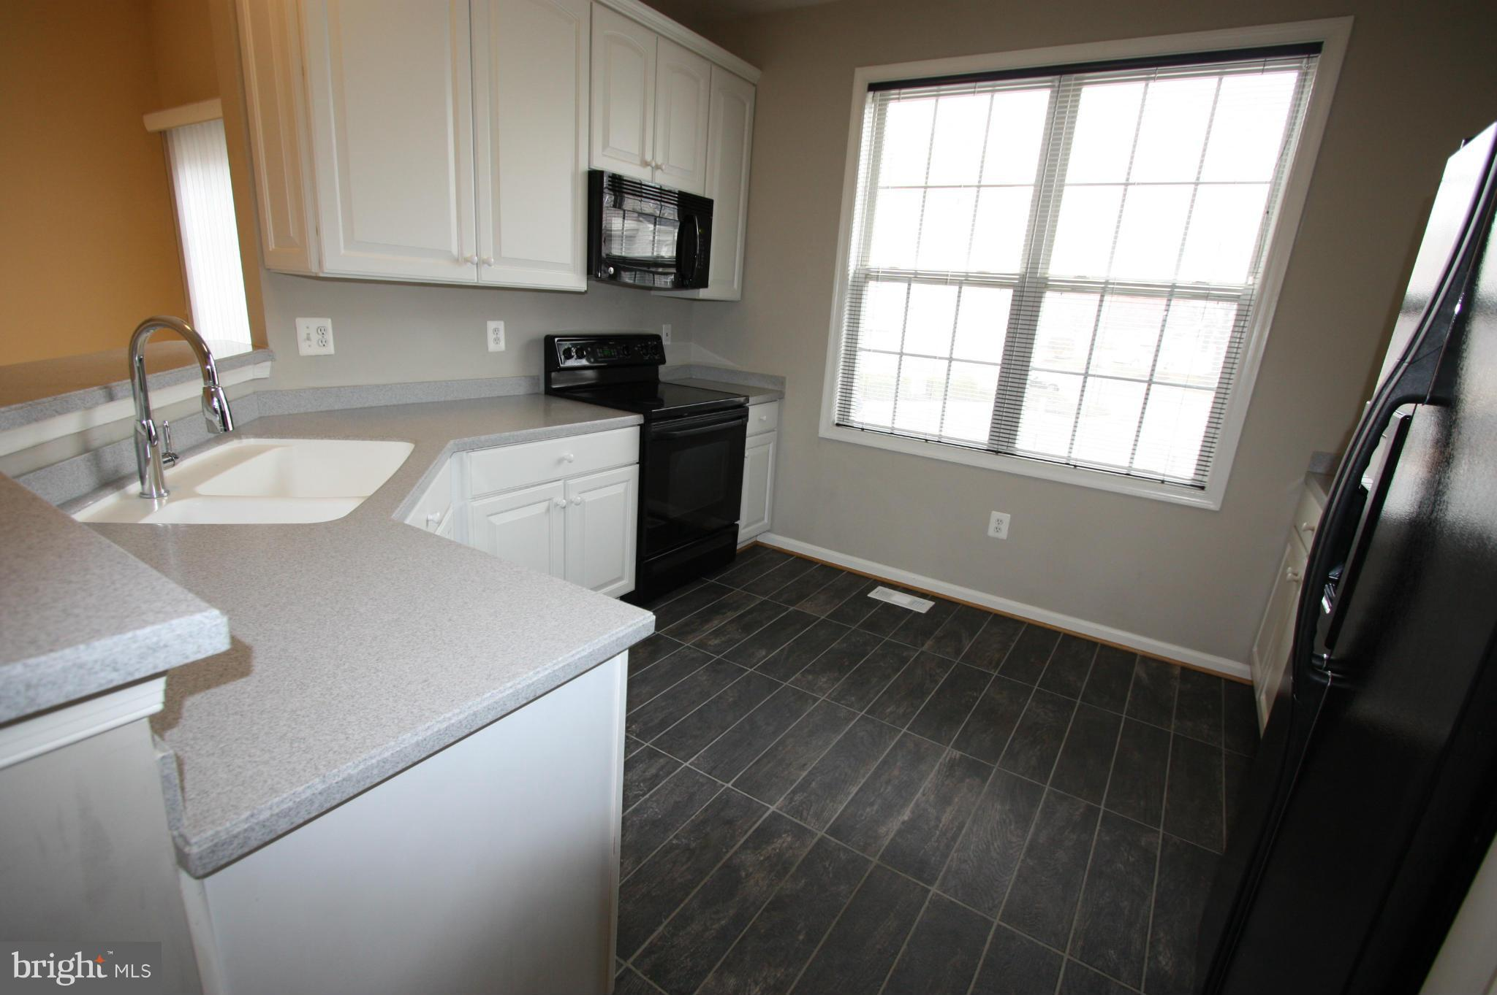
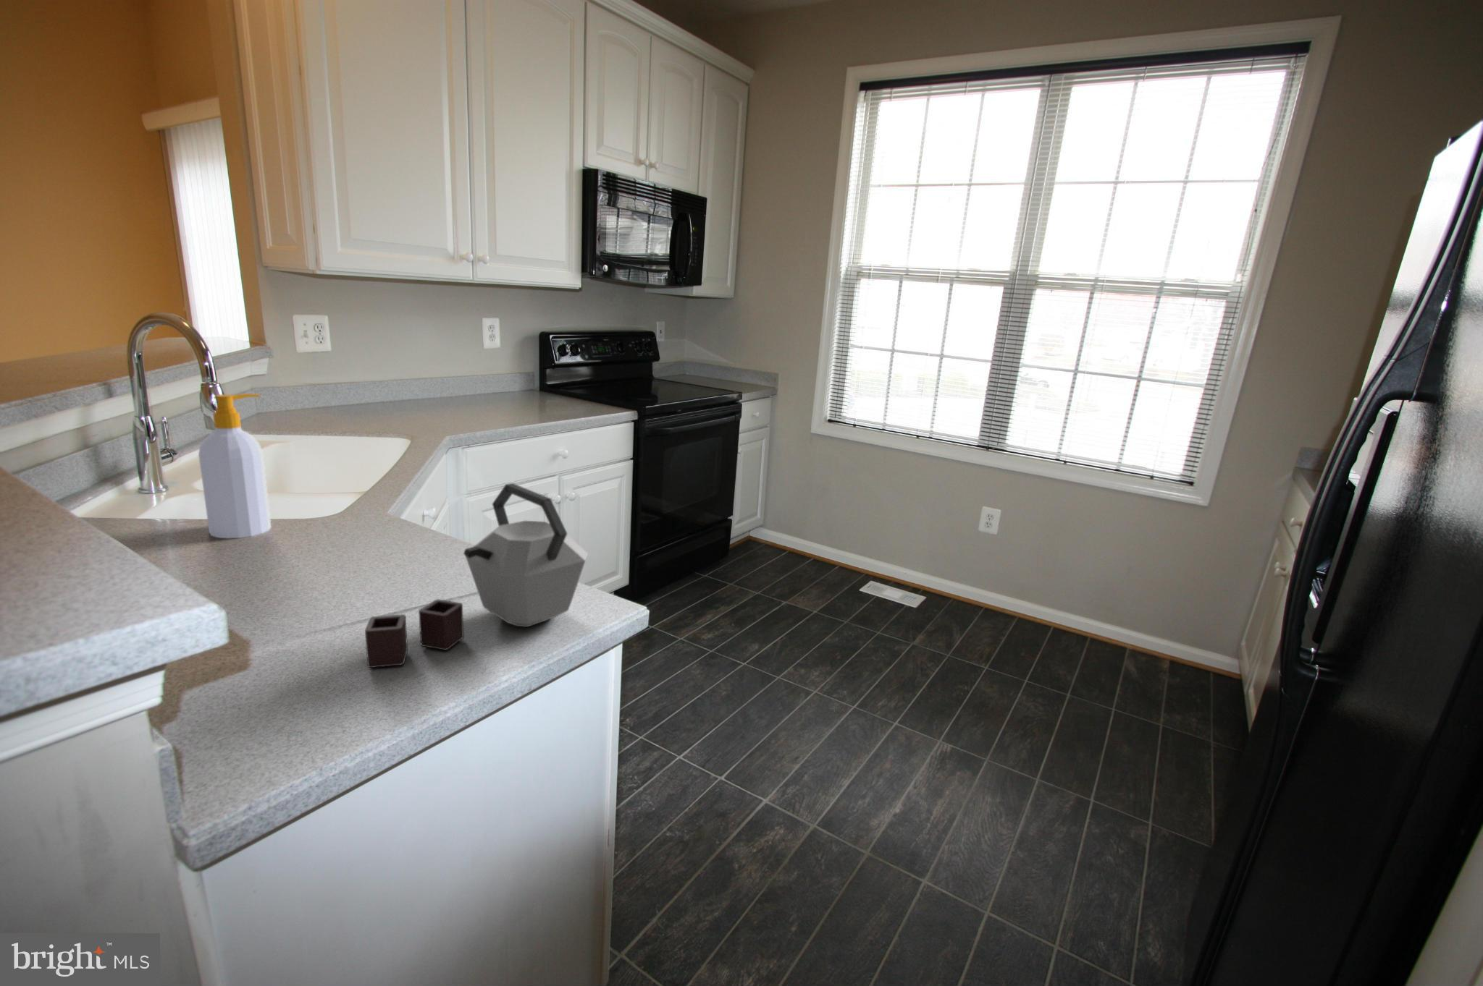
+ soap bottle (236, 464)
+ kettle (477, 567)
